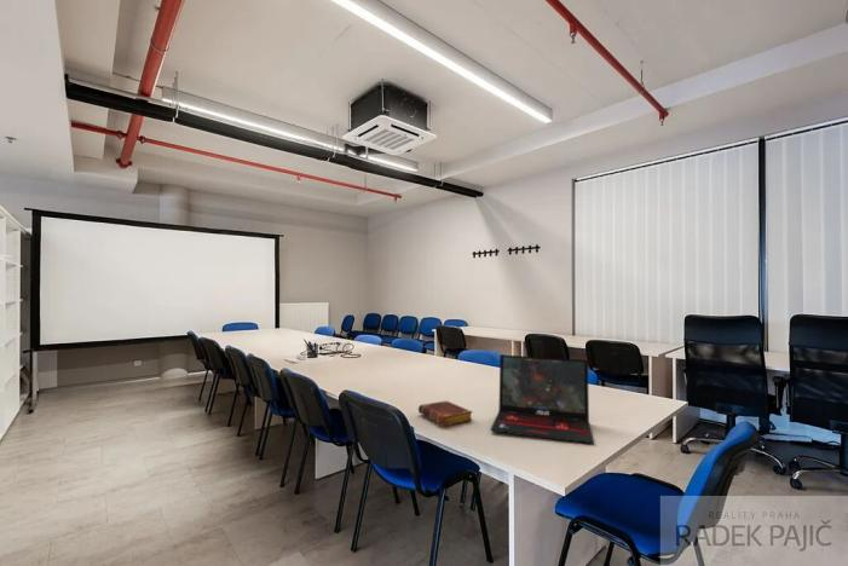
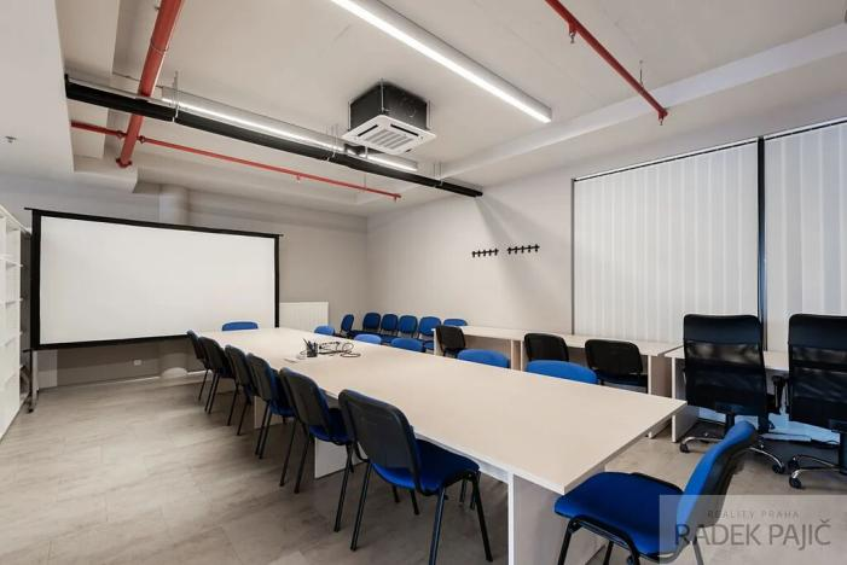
- laptop (541, 394)
- book (444, 412)
